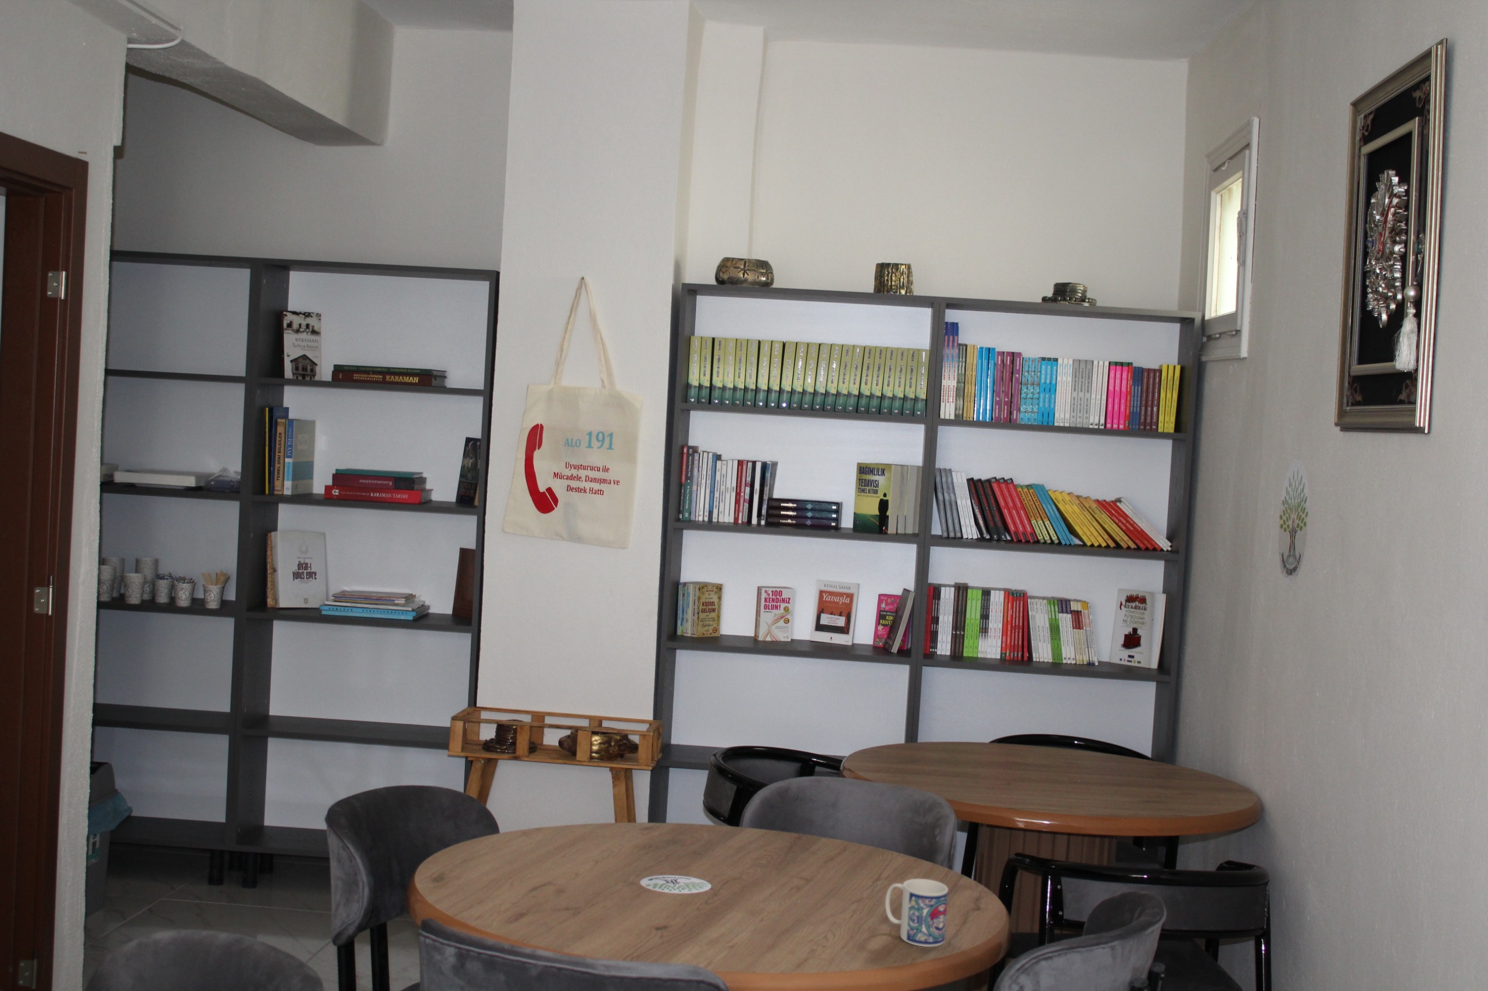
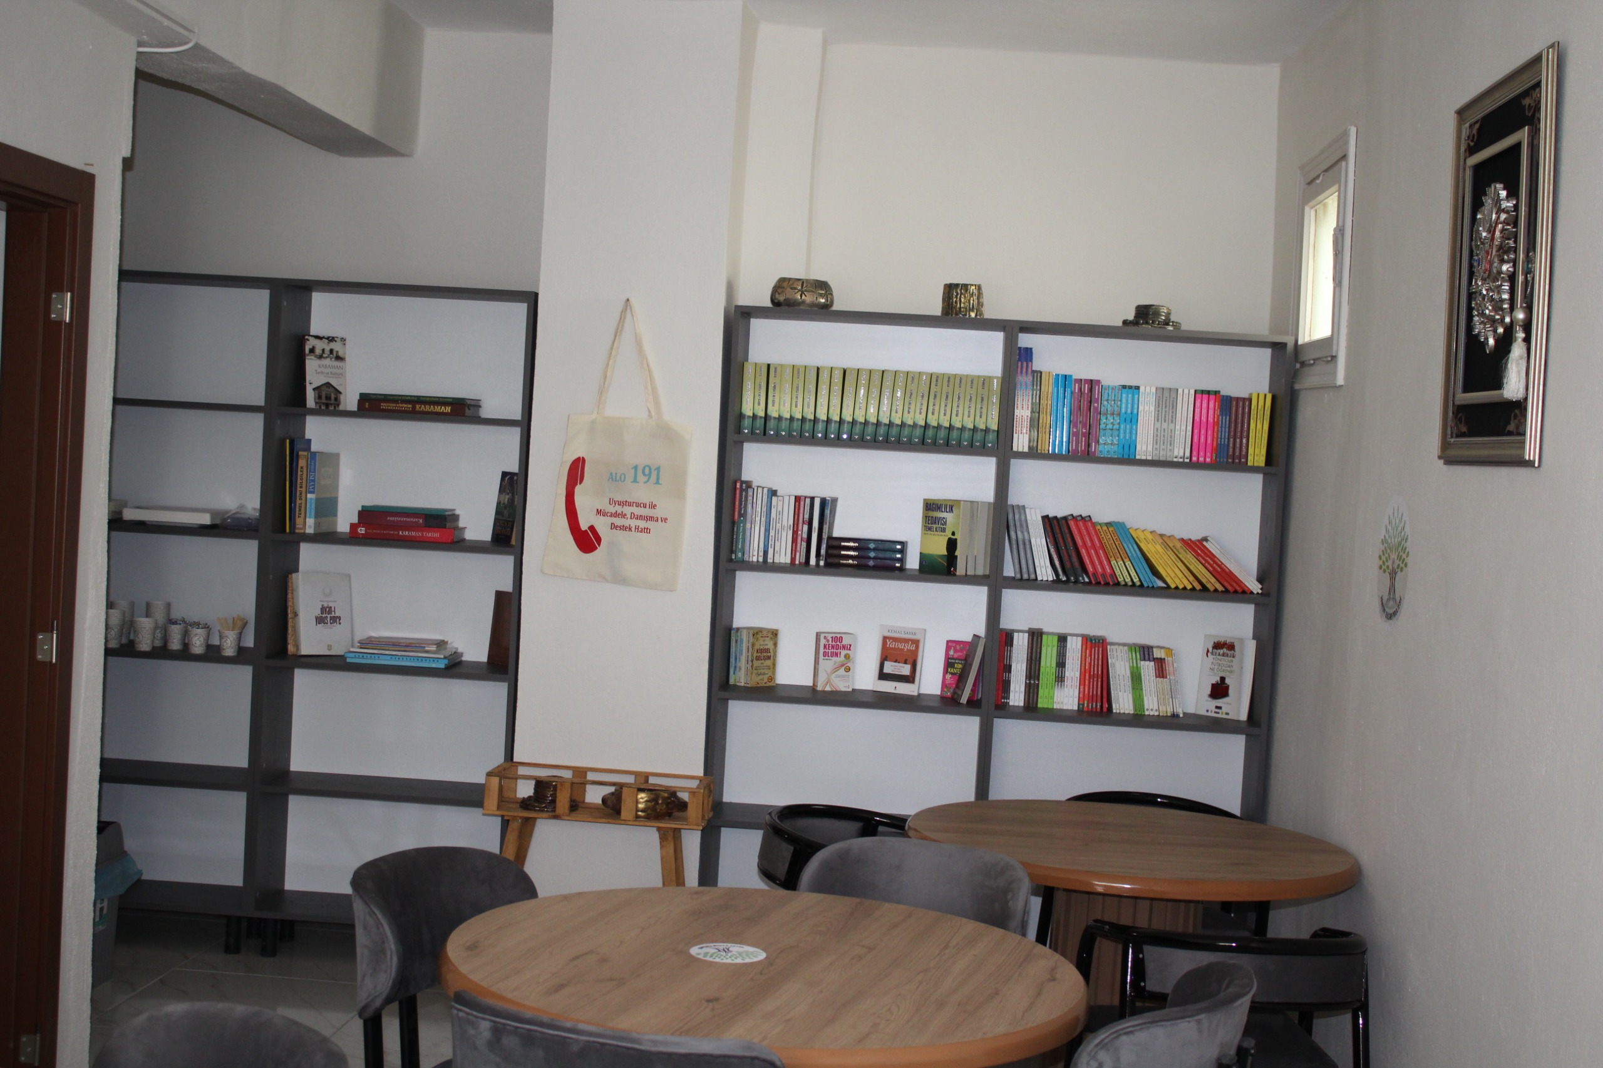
- mug (914, 909)
